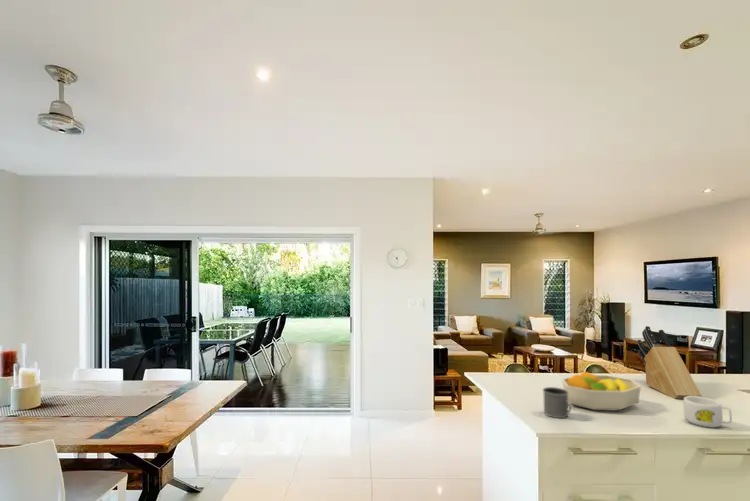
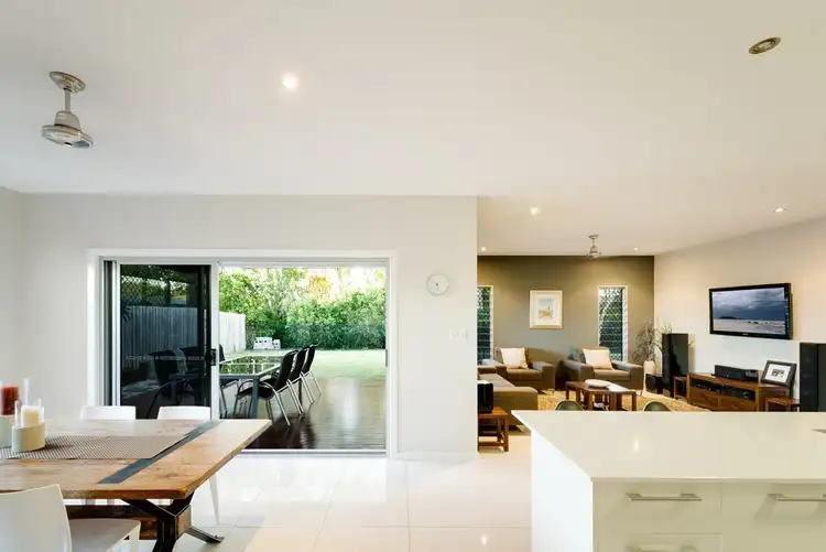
- fruit bowl (600, 388)
- mug (703, 411)
- knife block (665, 359)
- mug (558, 403)
